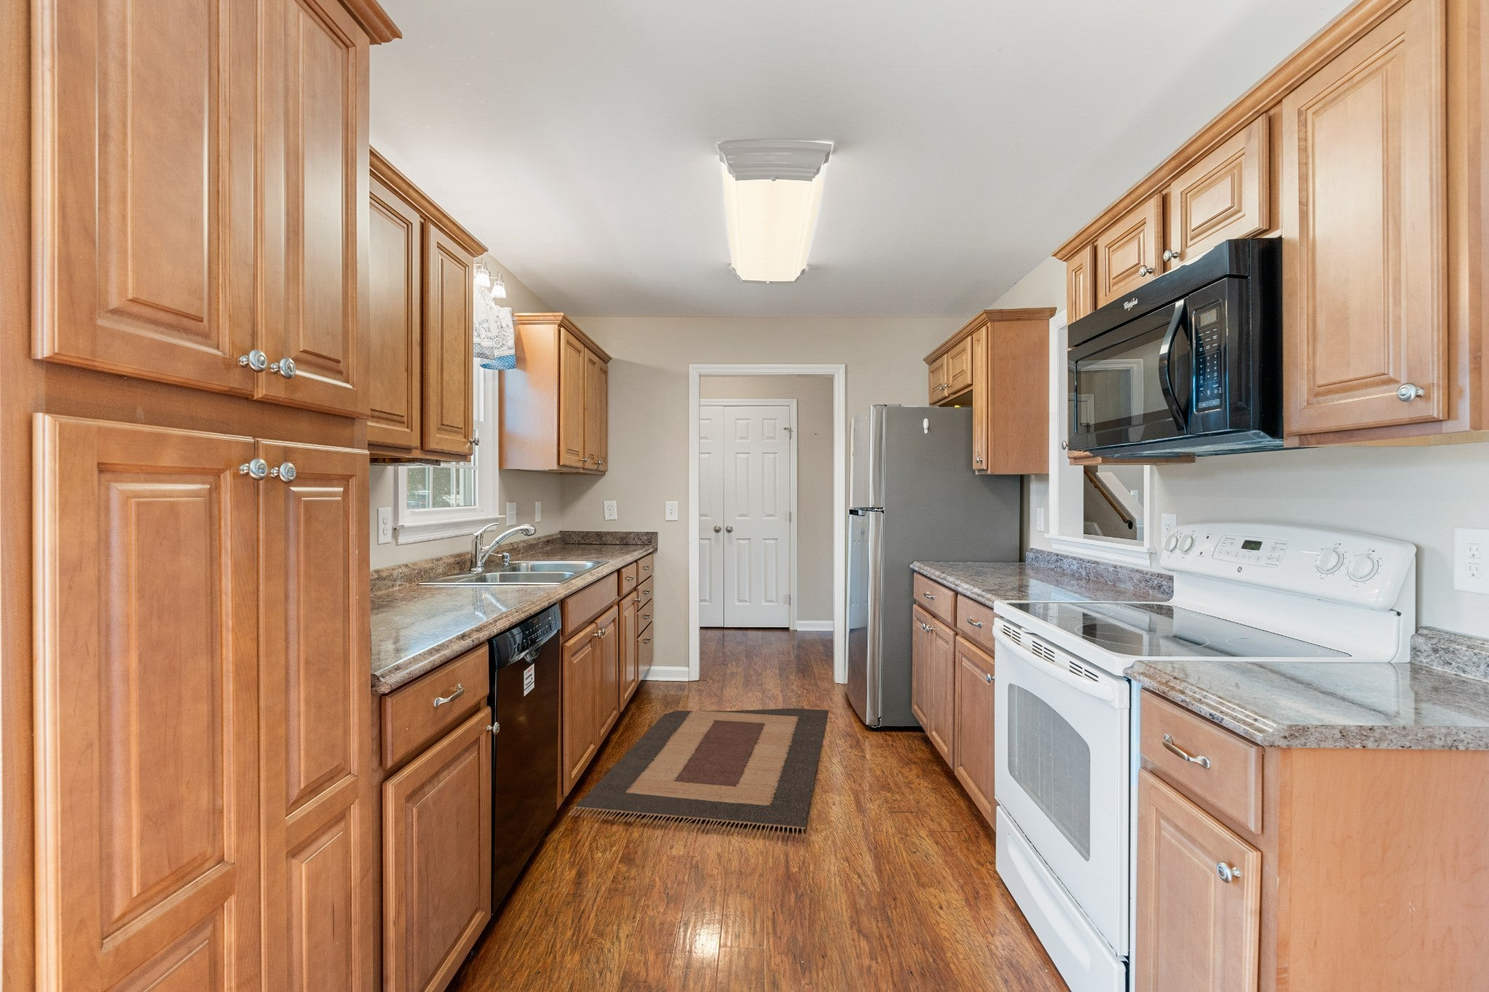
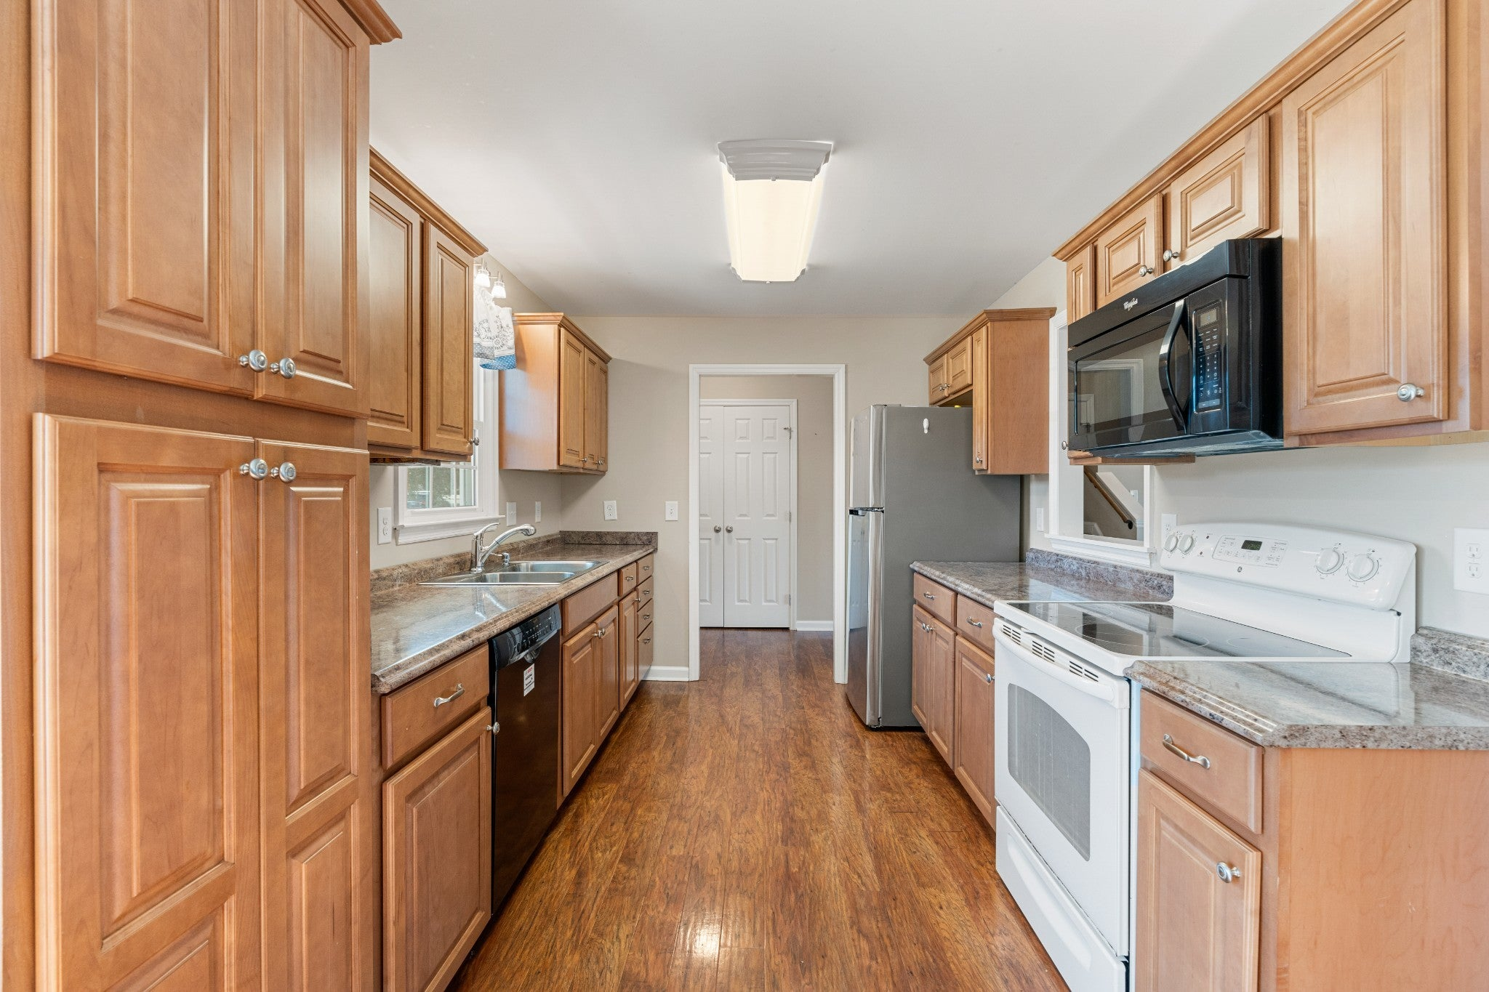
- rug (724, 750)
